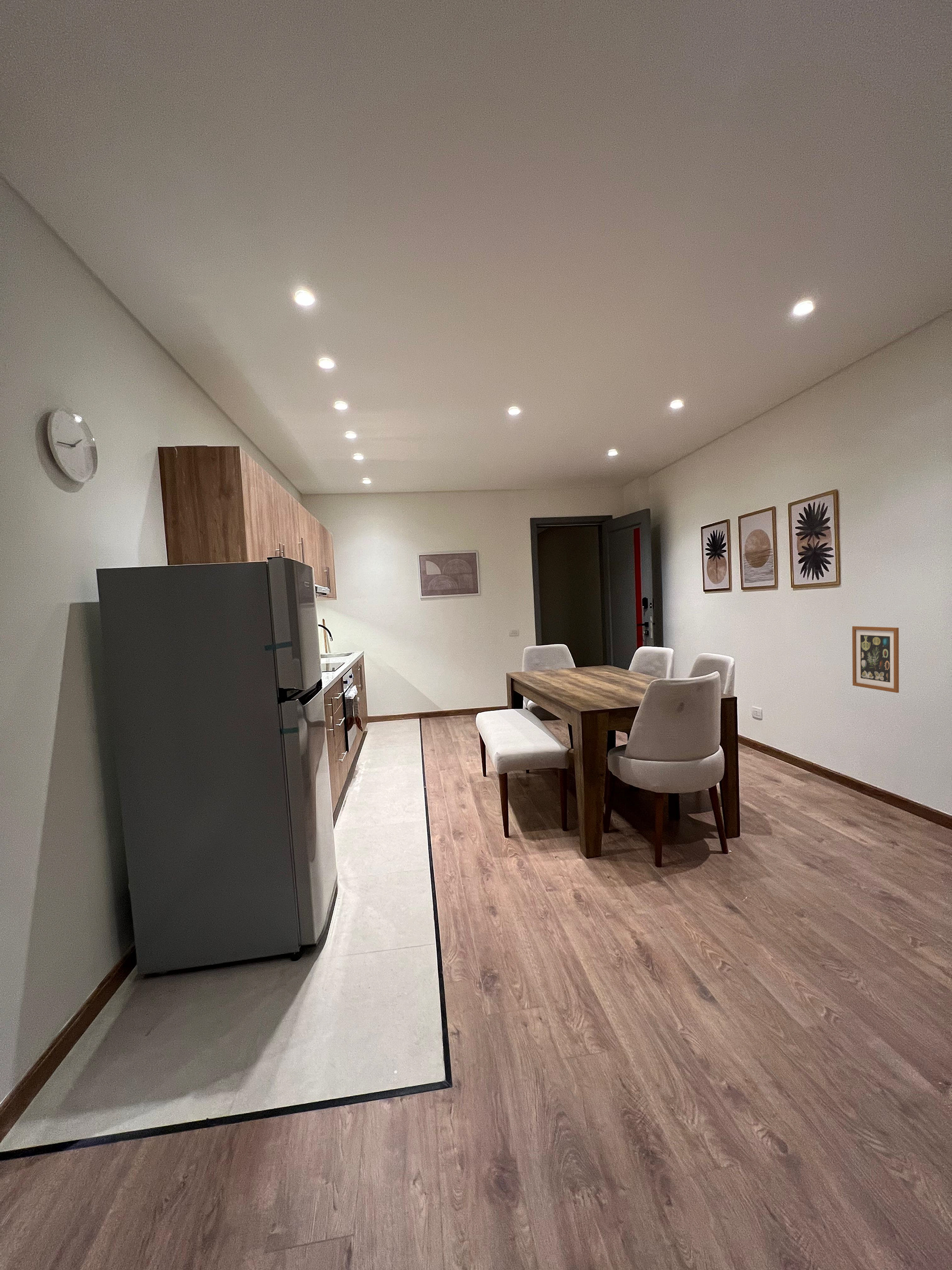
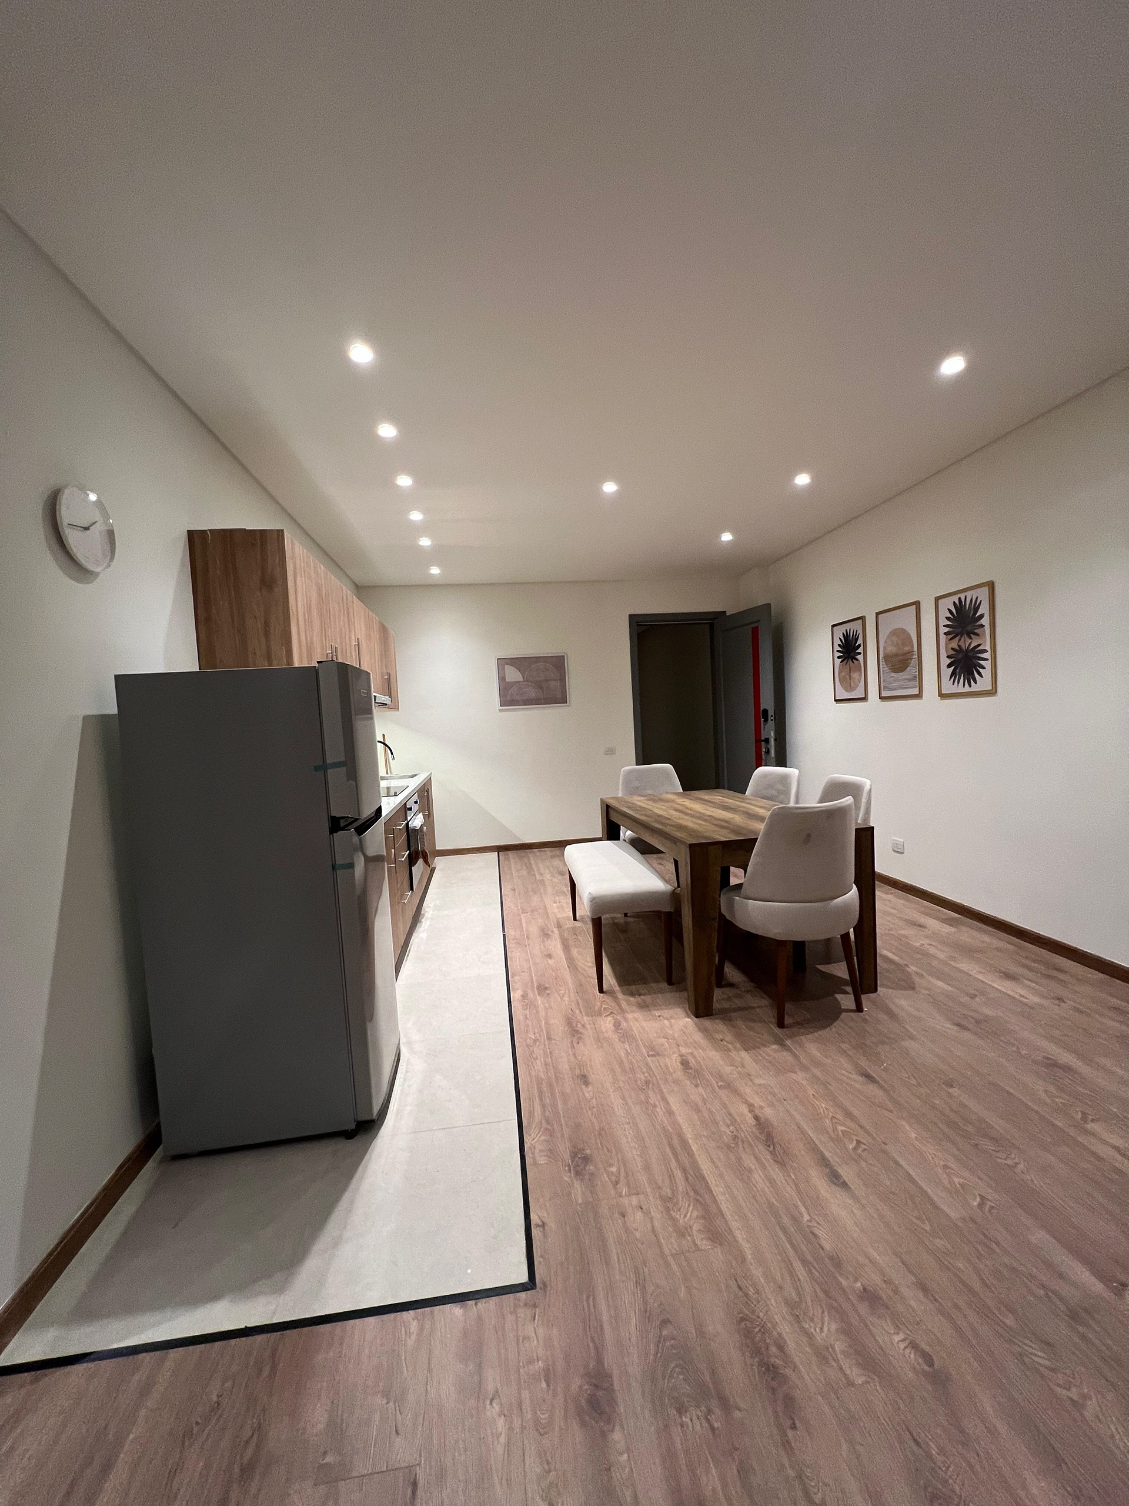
- wall art (874, 658)
